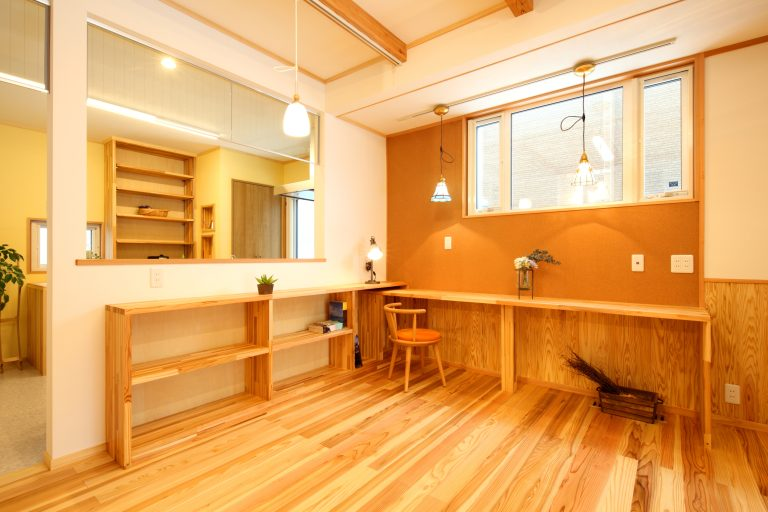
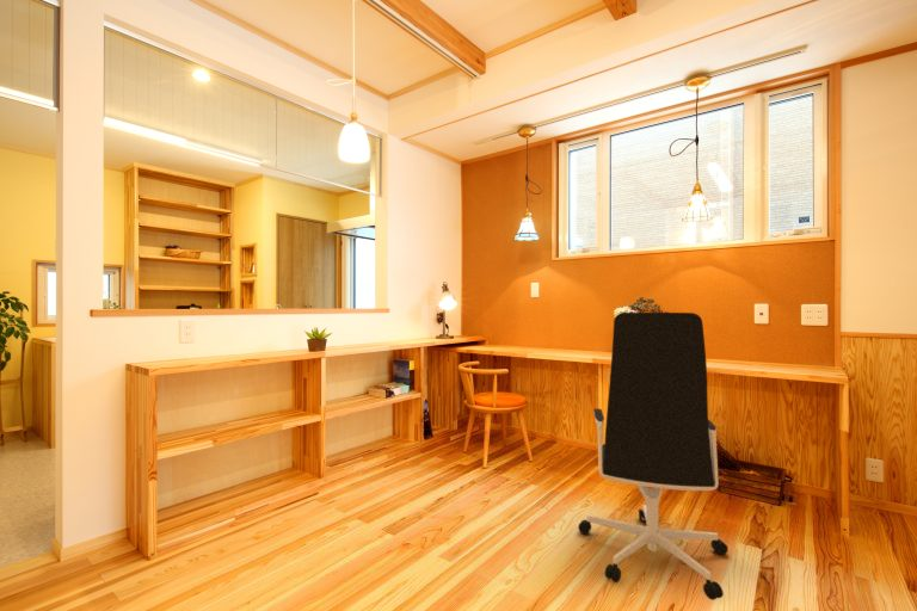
+ office chair (651, 431)
